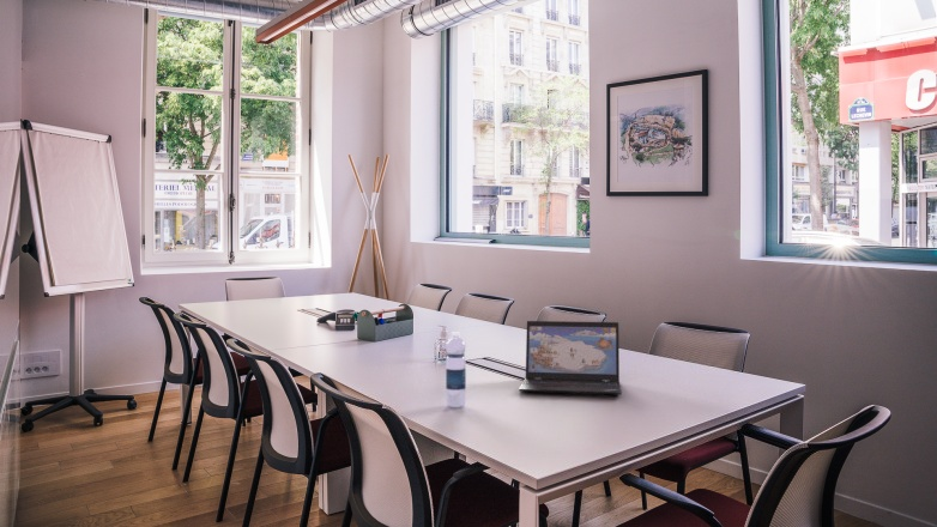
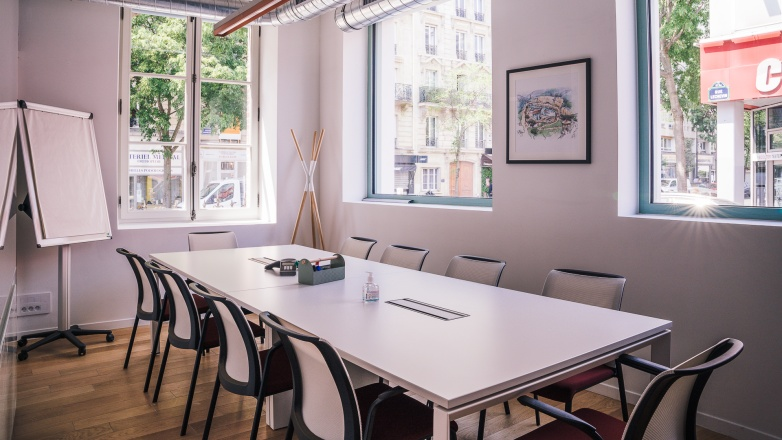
- water bottle (455, 369)
- laptop (570, 355)
